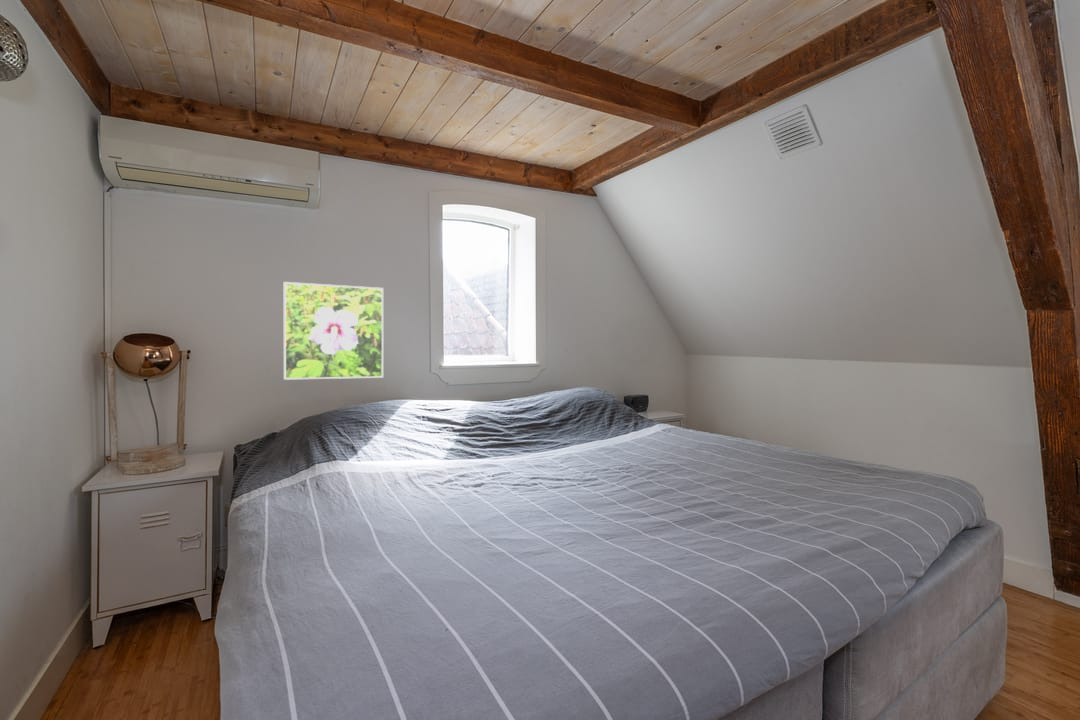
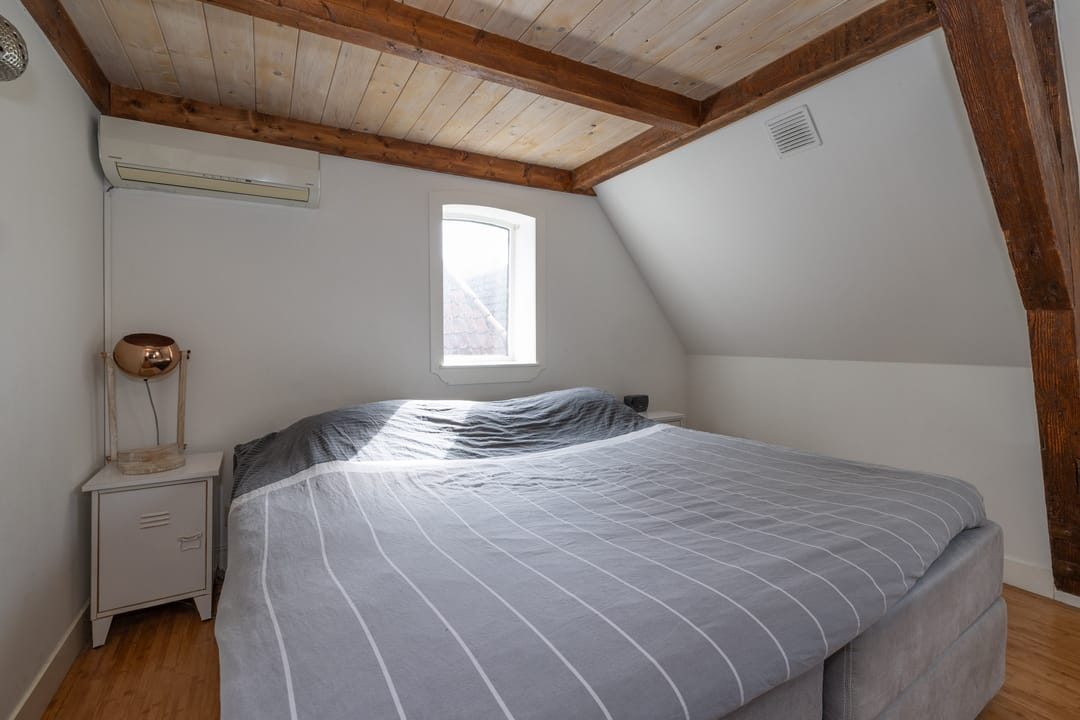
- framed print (335, 331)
